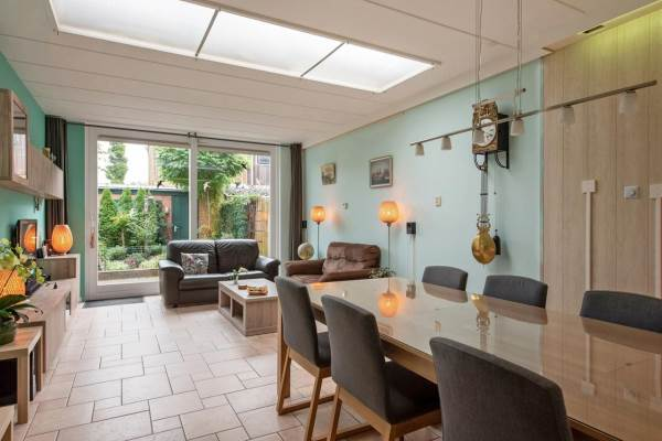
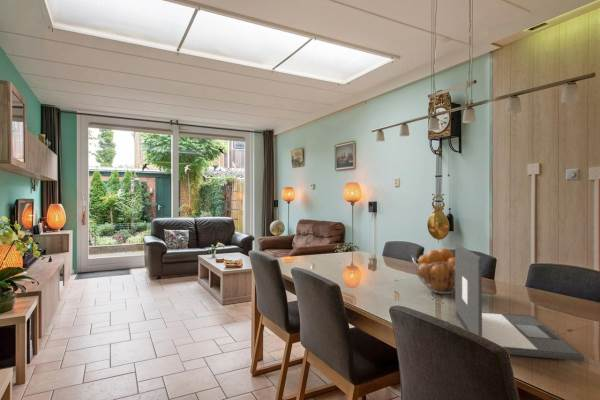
+ laptop (508, 314)
+ fruit basket (441, 270)
